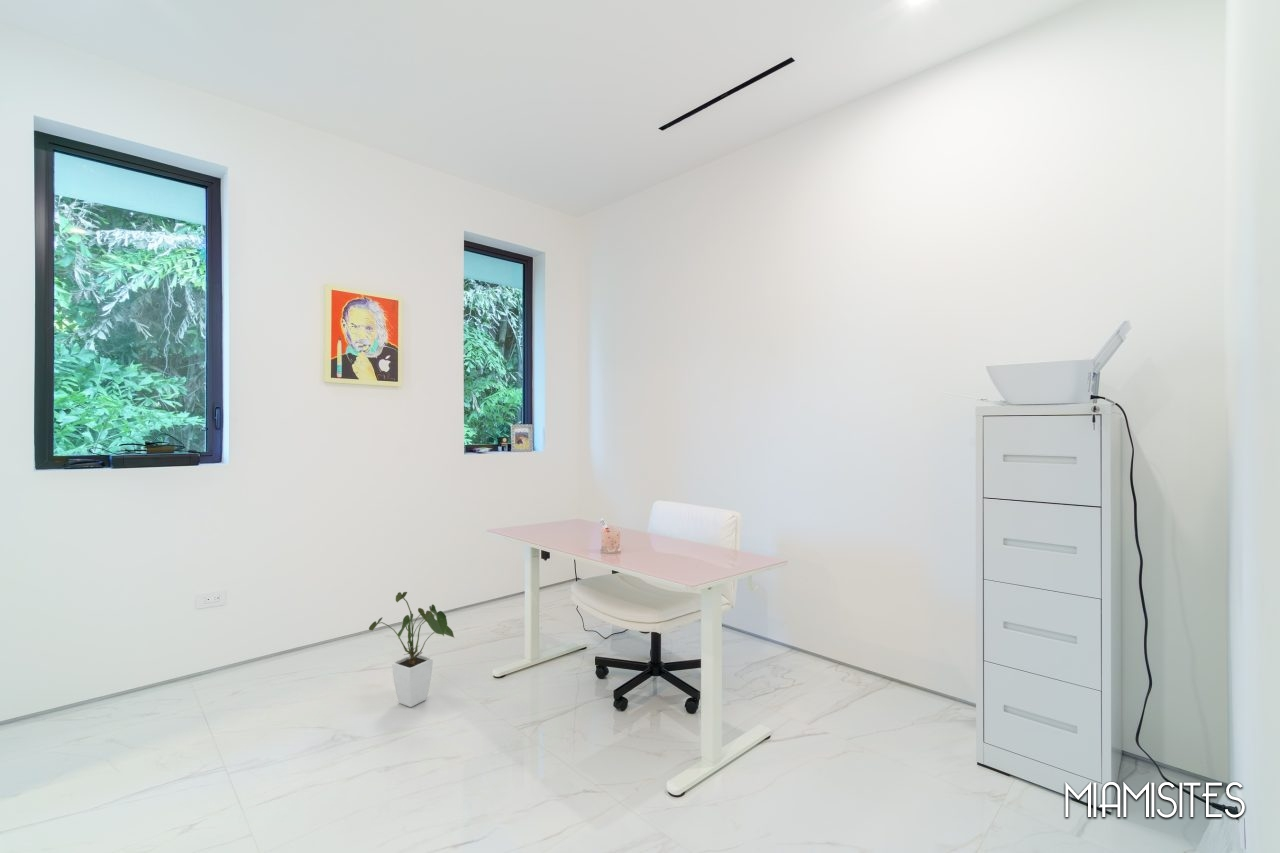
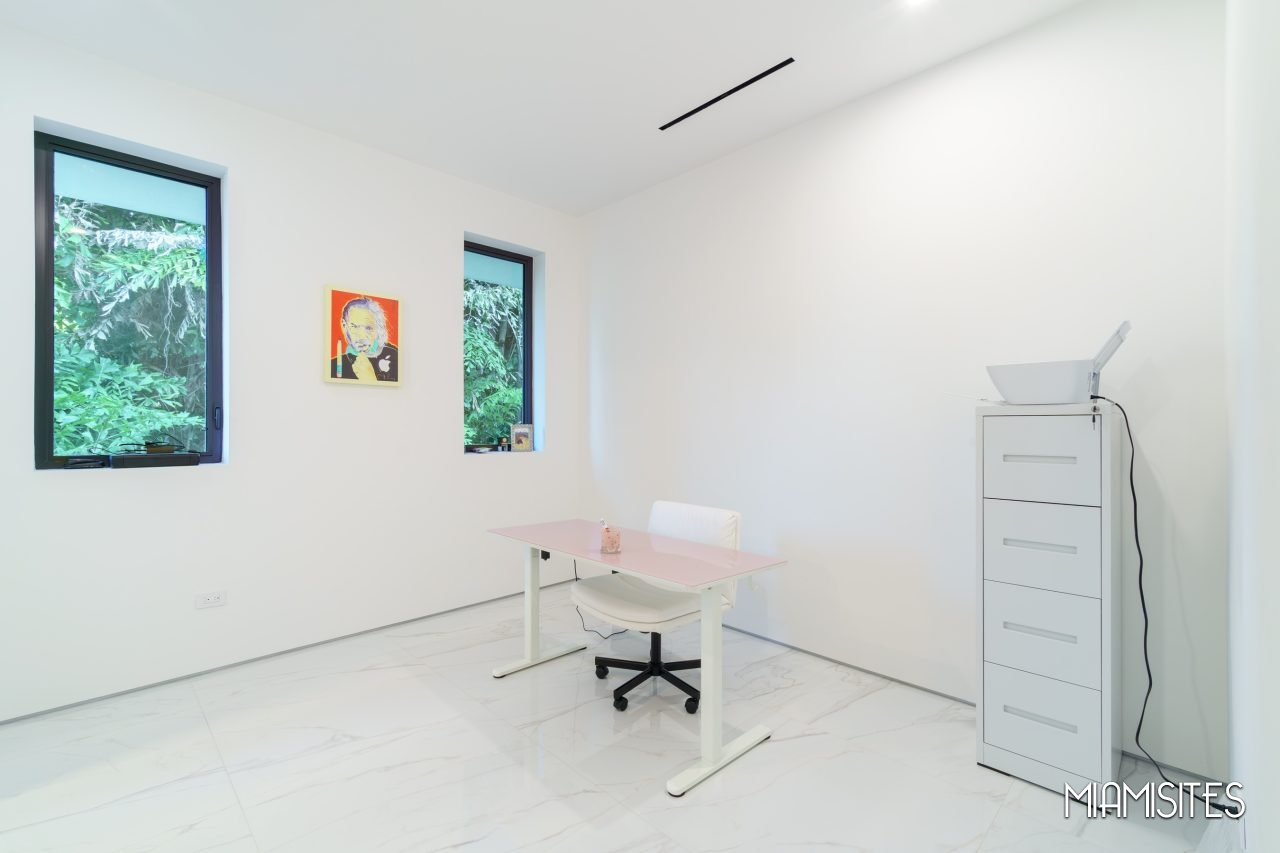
- house plant (407, 653)
